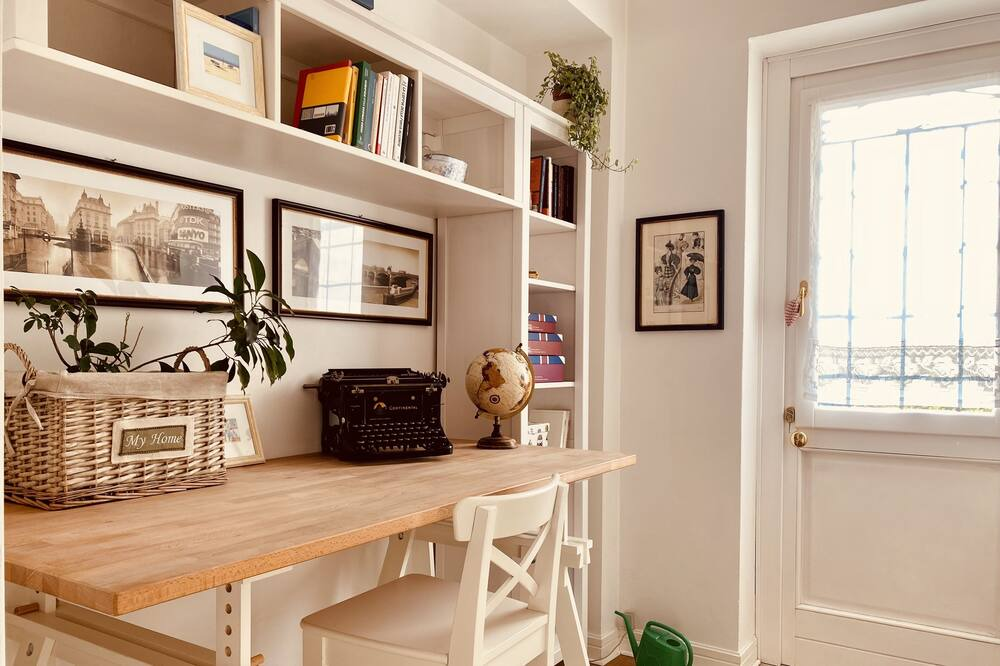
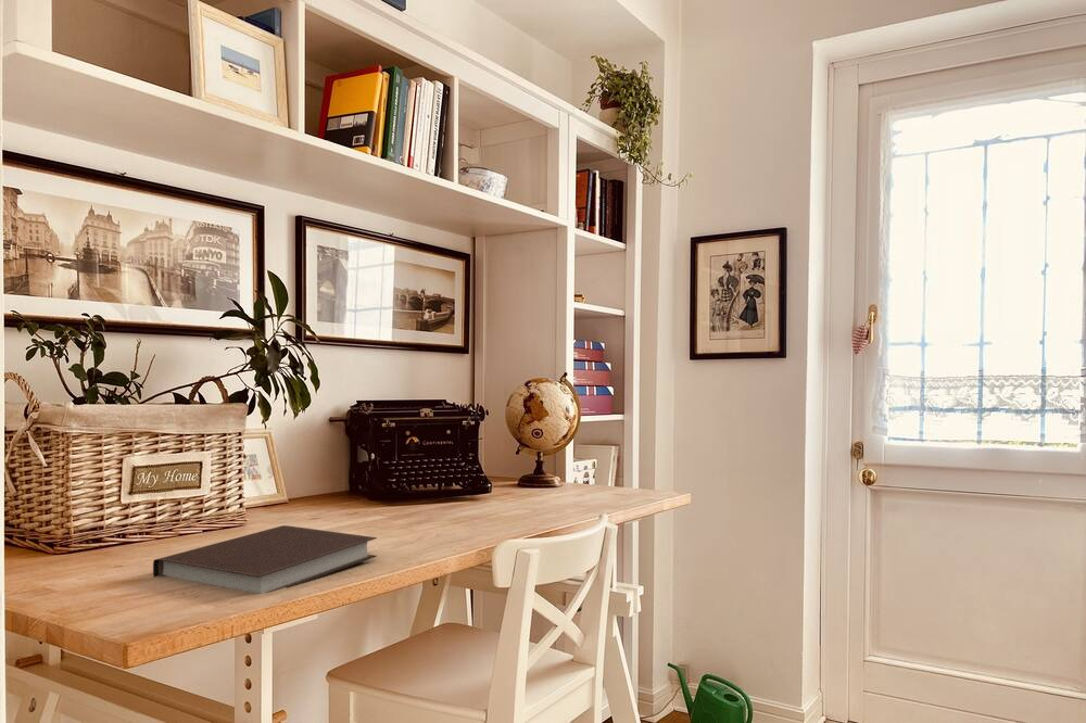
+ notebook (270, 557)
